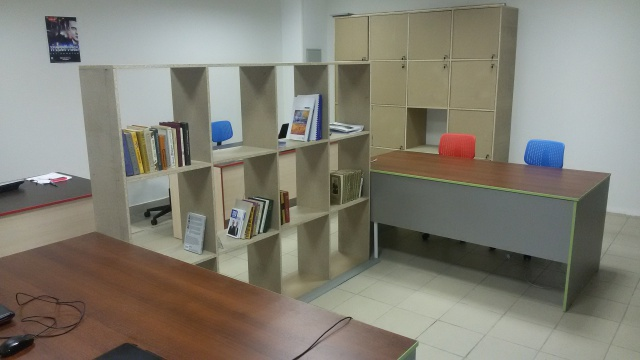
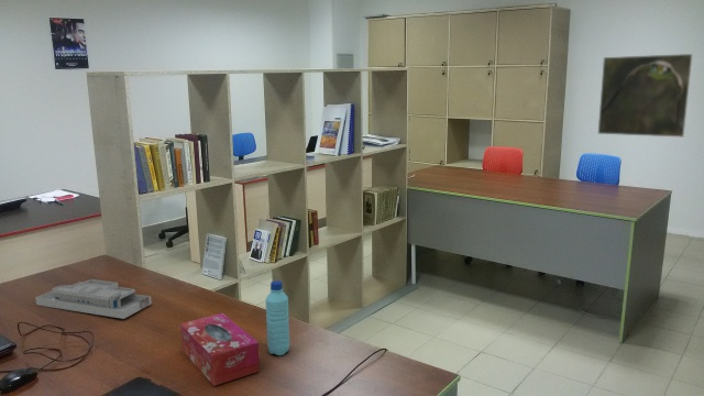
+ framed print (642, 96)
+ water bottle (277, 317)
+ desk organizer (92, 295)
+ tissue box (218, 346)
